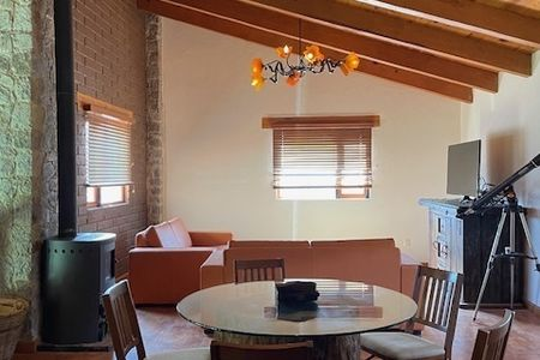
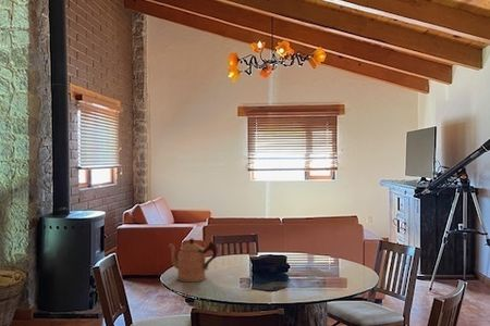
+ coffeepot (192, 258)
